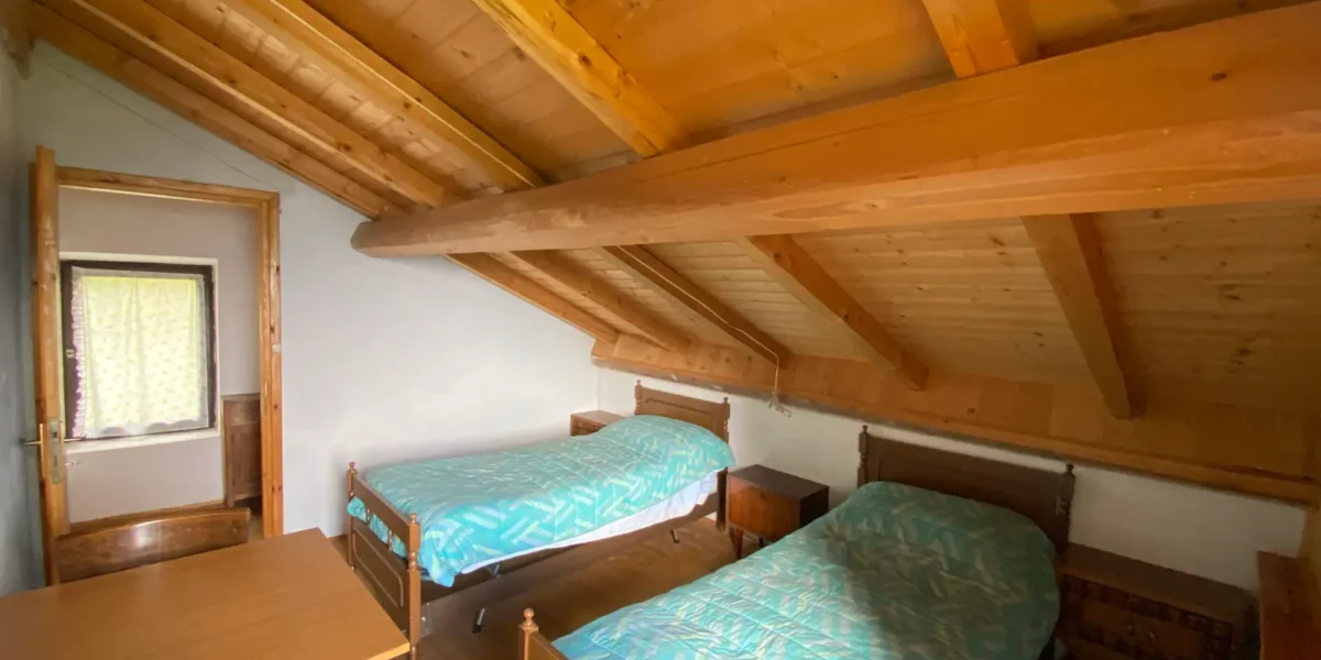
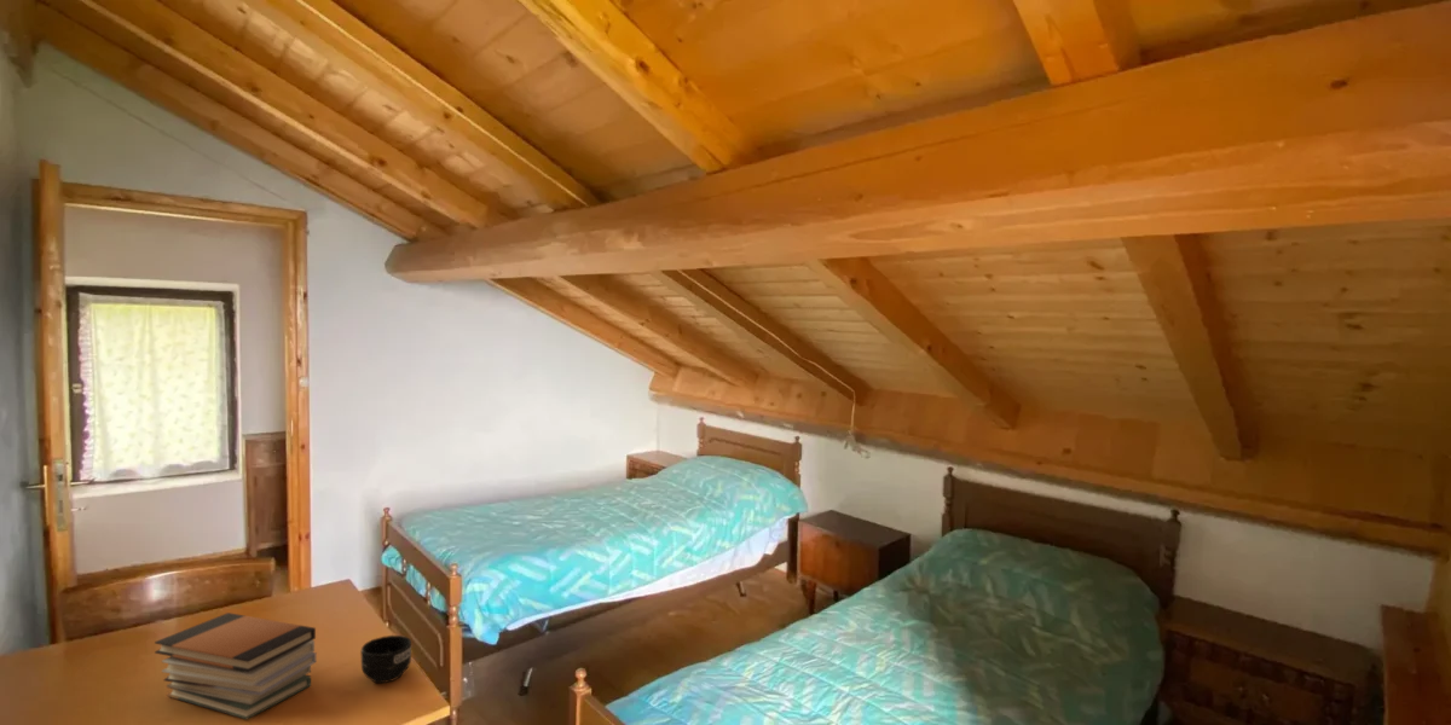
+ mug (389, 656)
+ book stack (239, 662)
